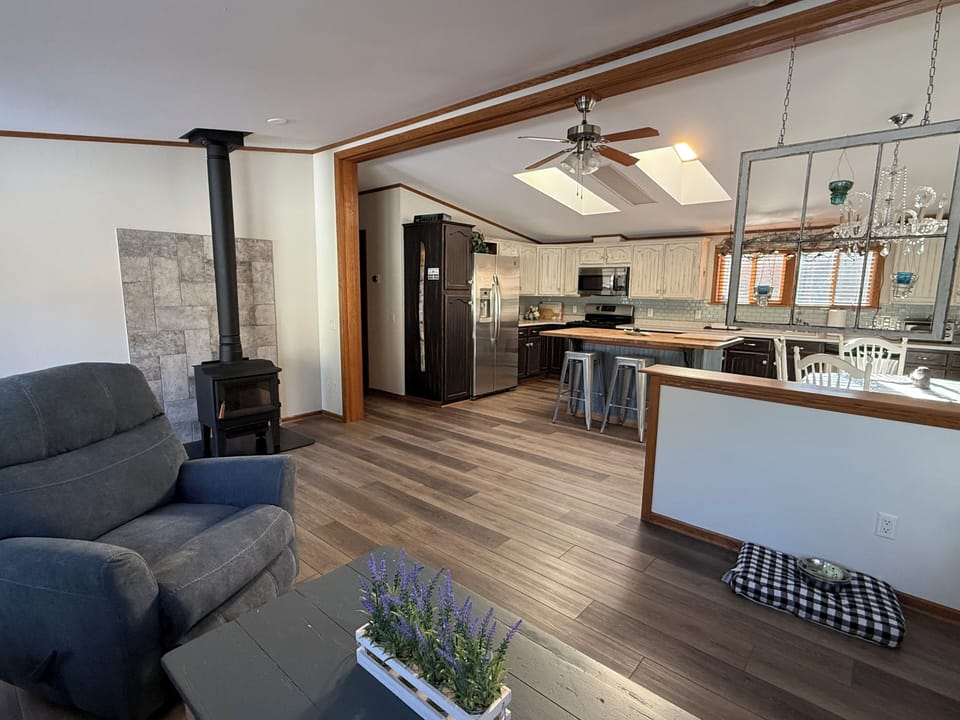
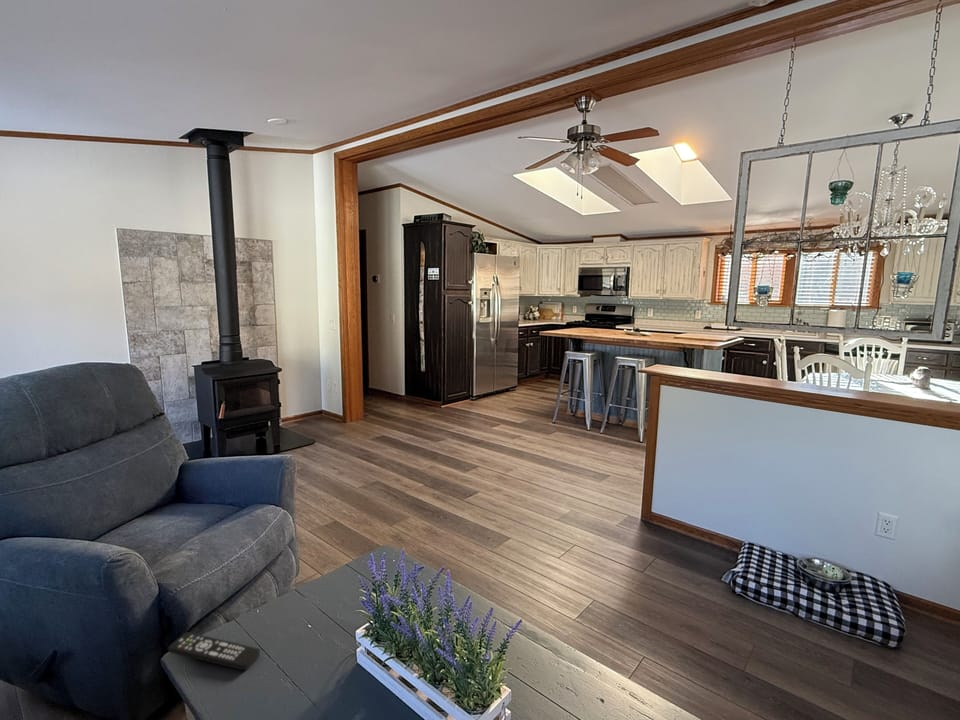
+ remote control (214, 651)
